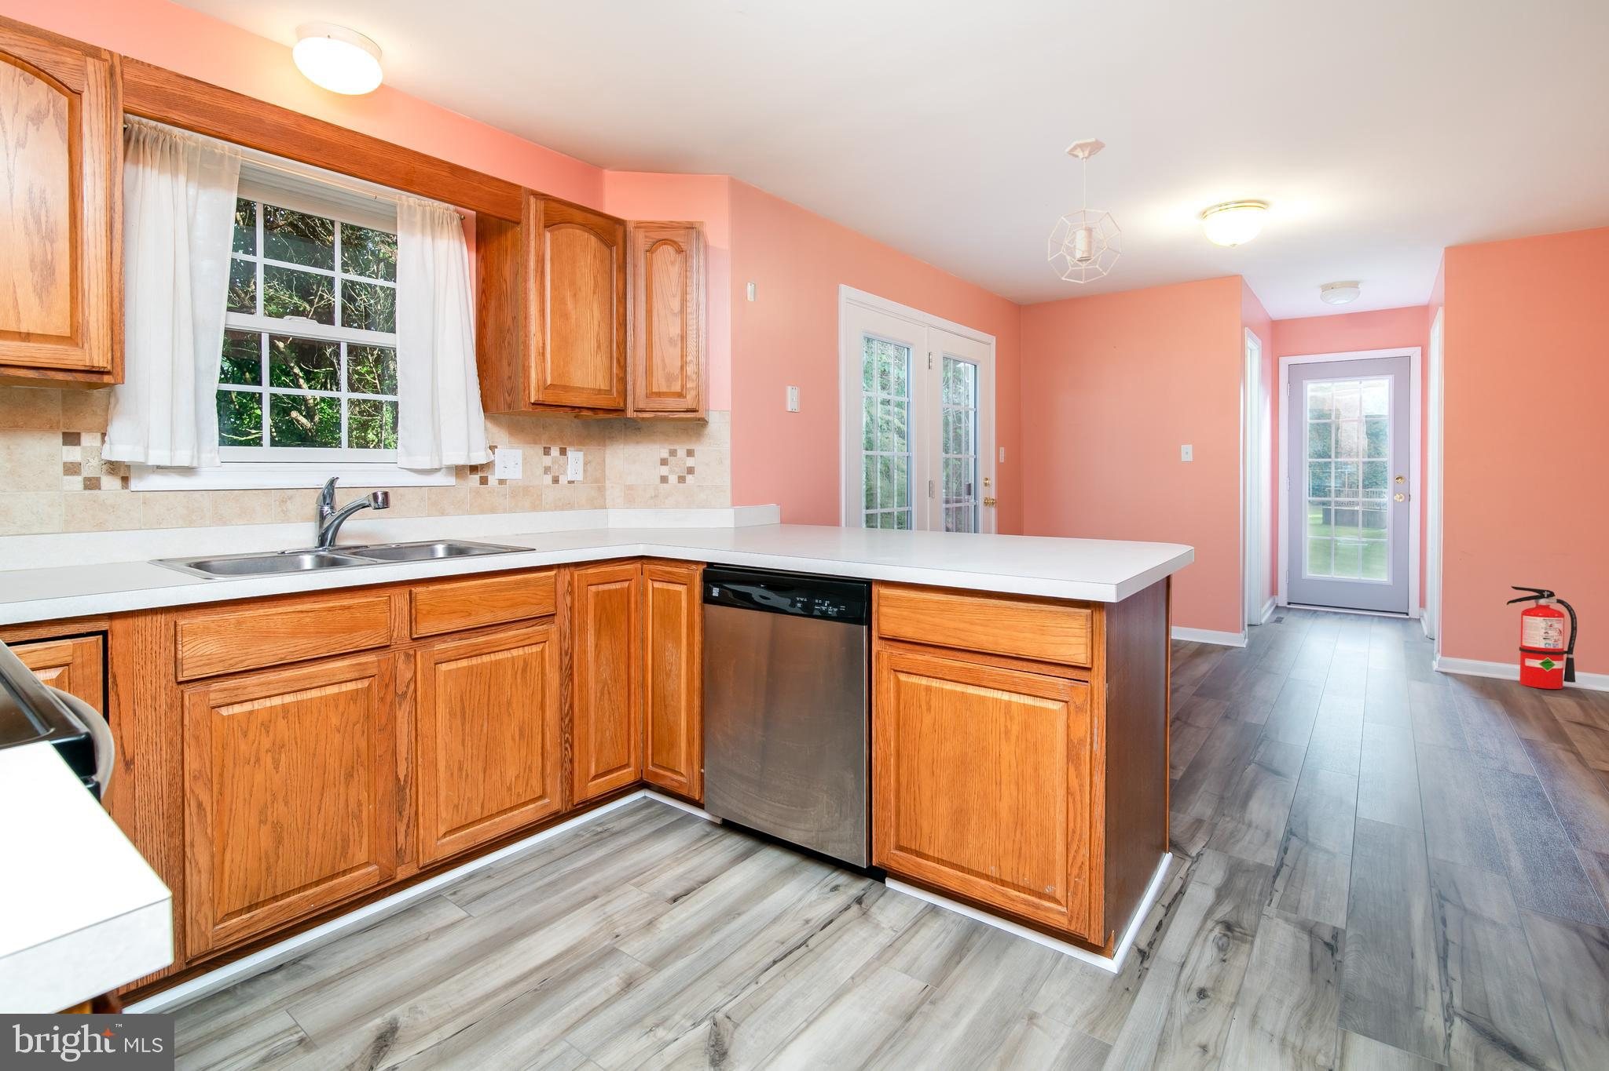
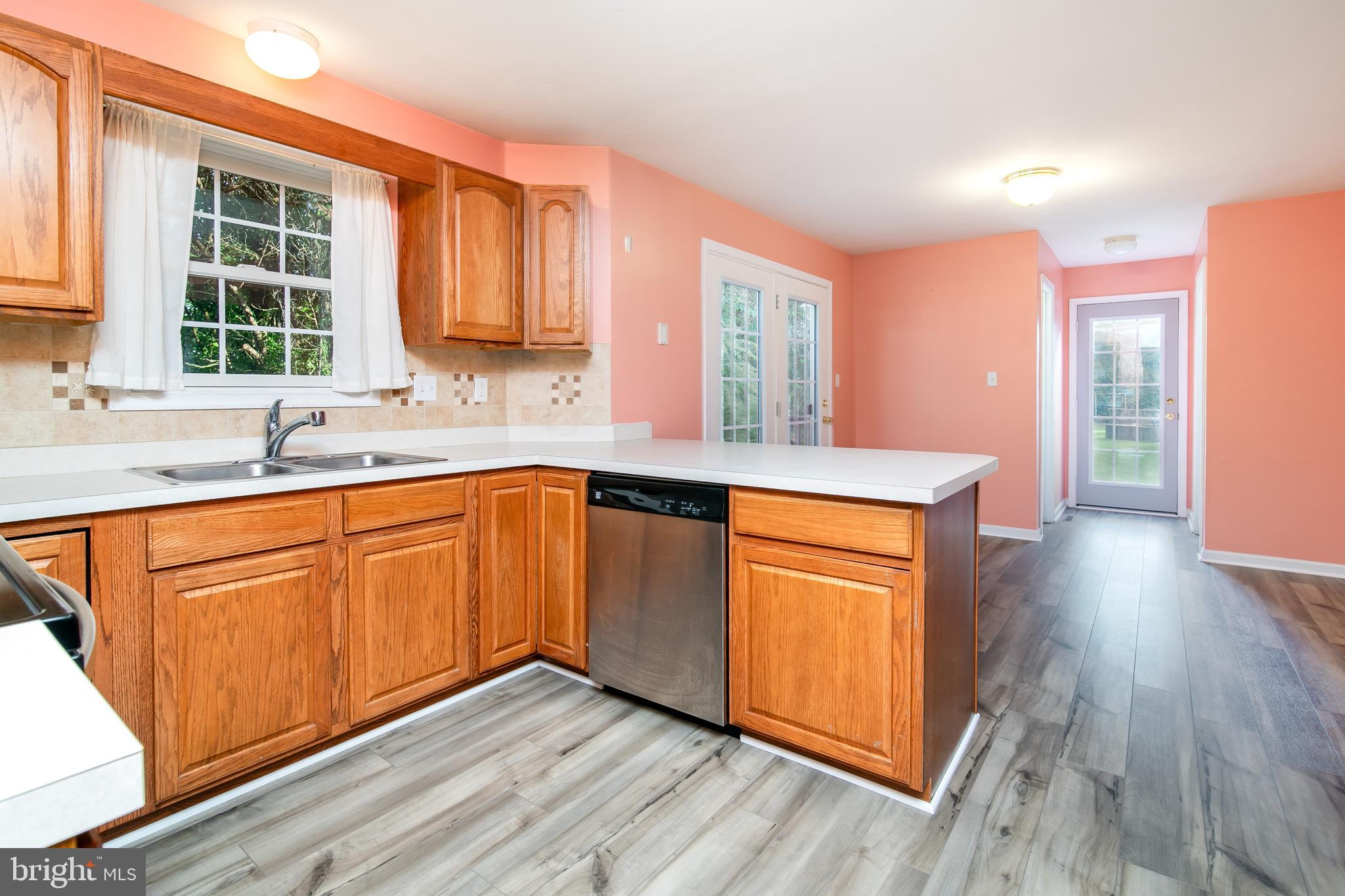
- fire extinguisher (1542, 637)
- pendant light (1084, 215)
